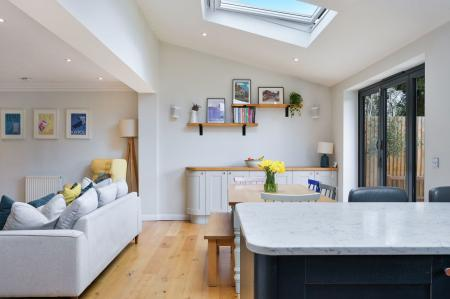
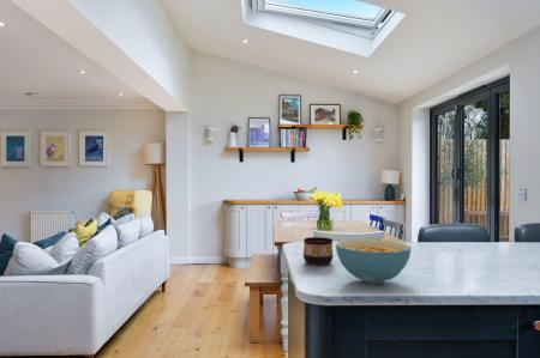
+ cereal bowl (372, 262)
+ cup (319, 250)
